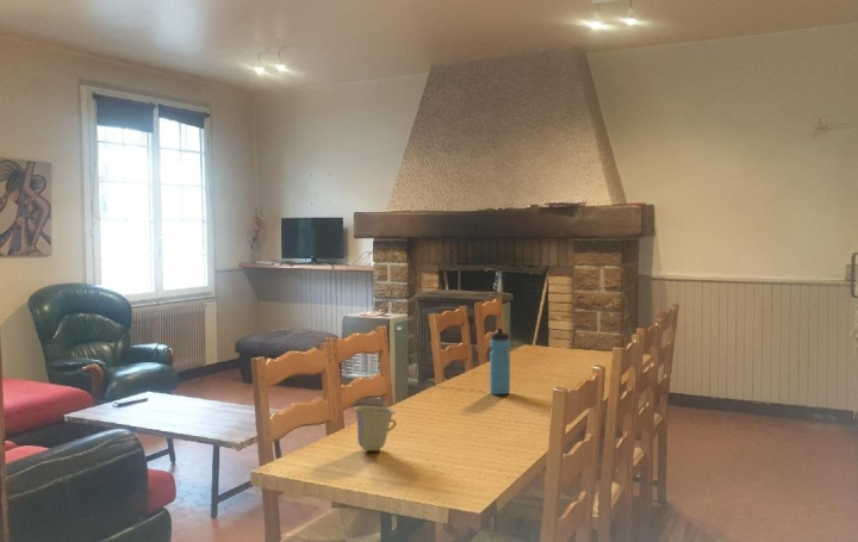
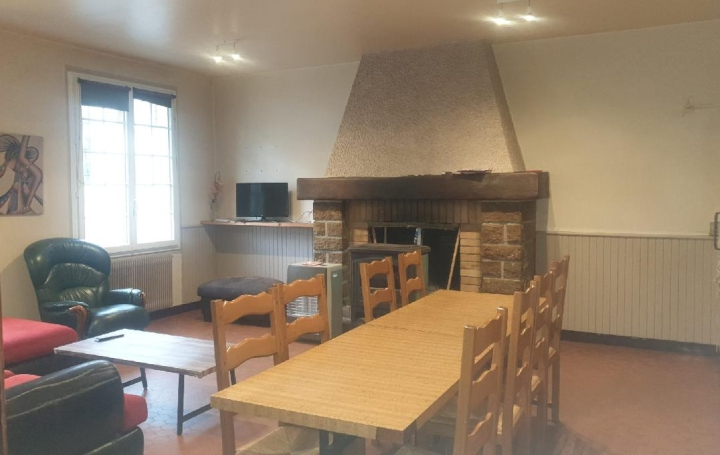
- cup (374, 428)
- water bottle (499, 360)
